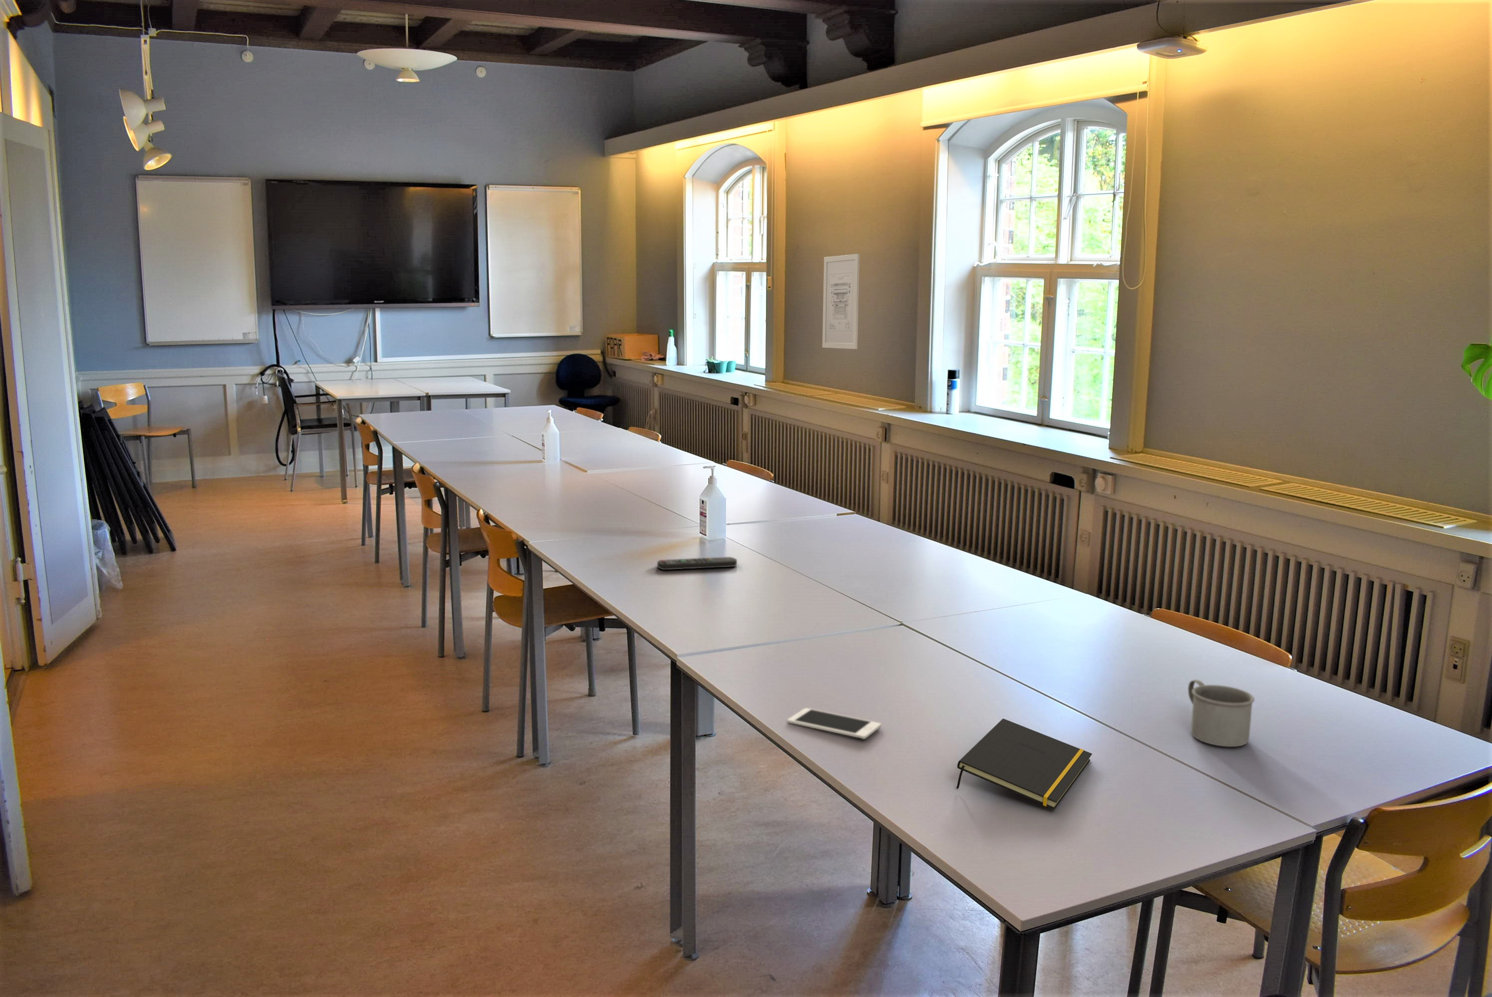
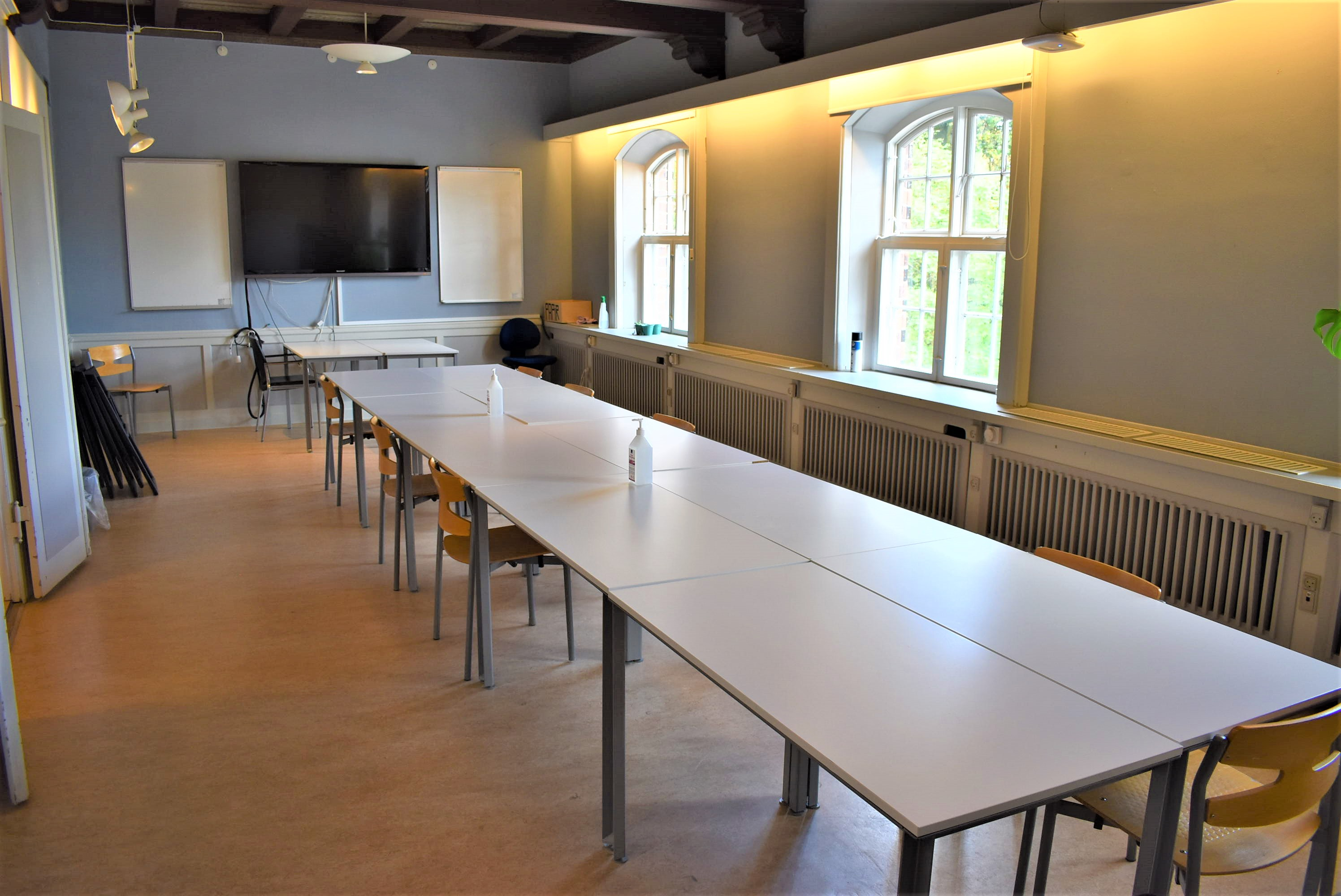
- remote control (698, 563)
- notepad (1027, 760)
- mug (1217, 713)
- wall art (840, 302)
- cell phone (833, 723)
